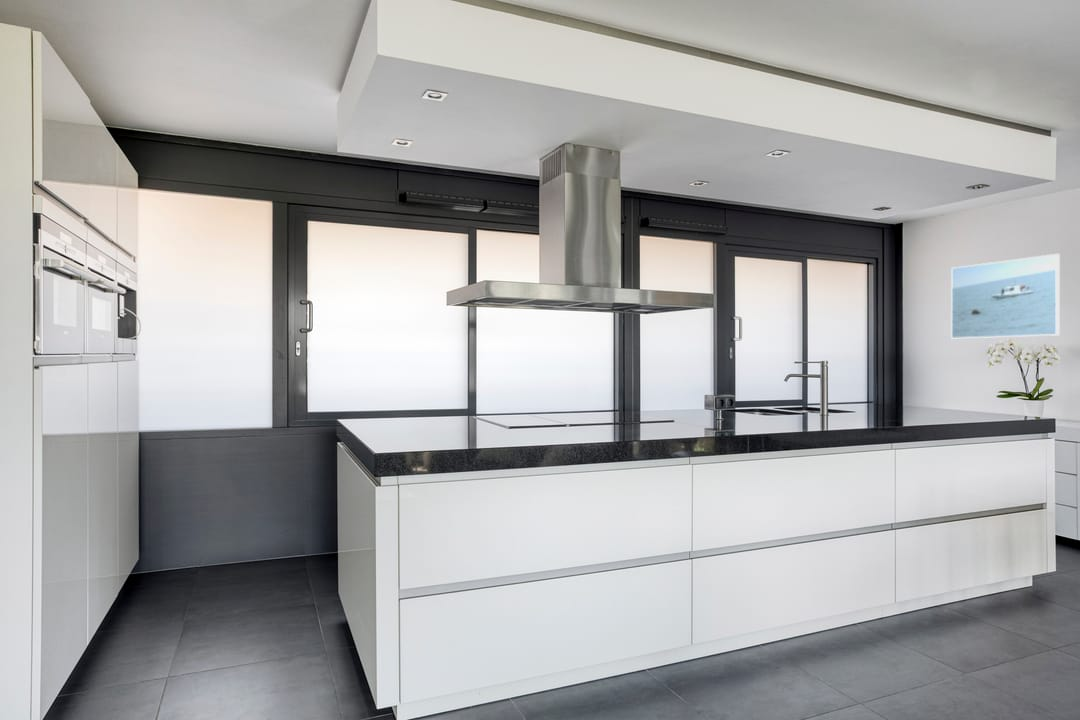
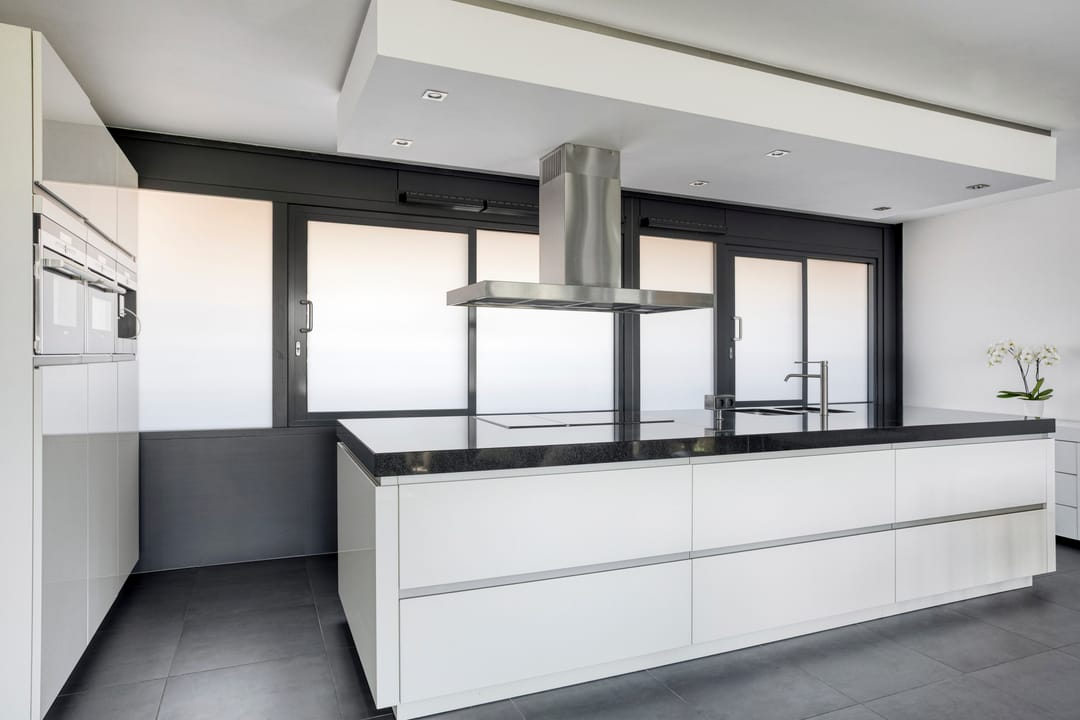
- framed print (1001, 299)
